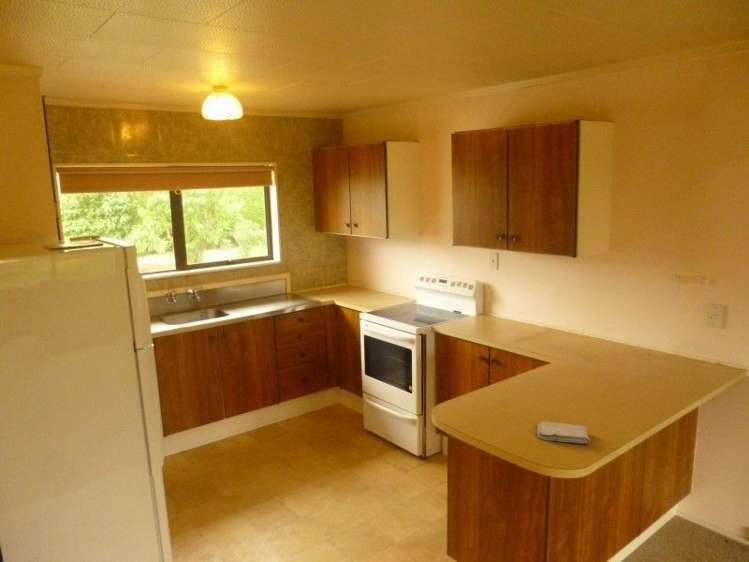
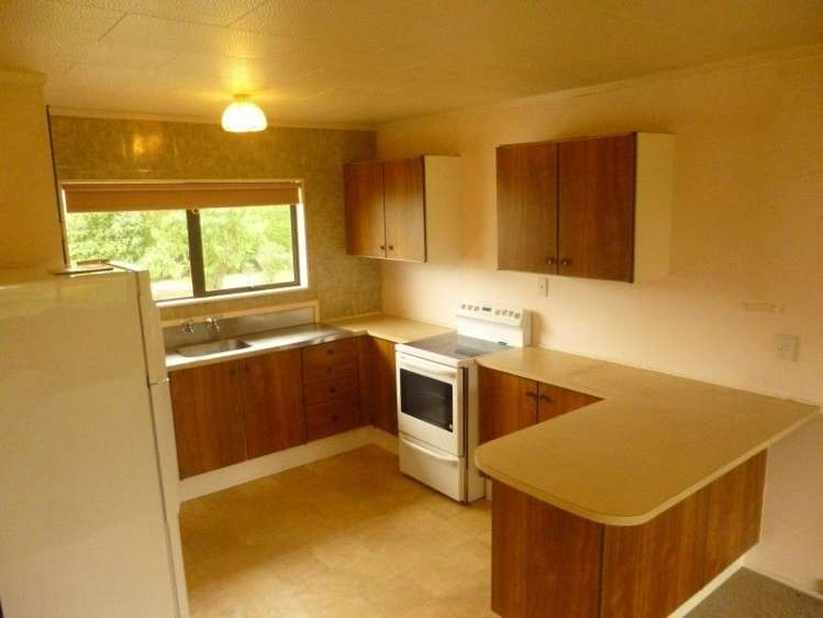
- washcloth (562, 431)
